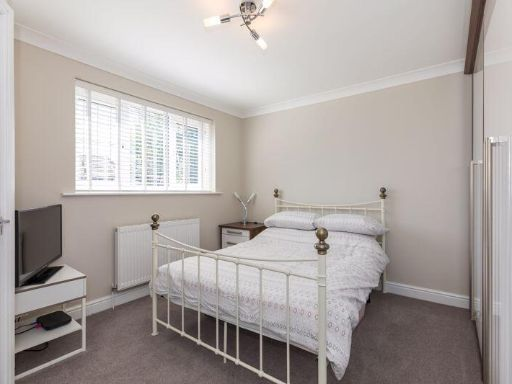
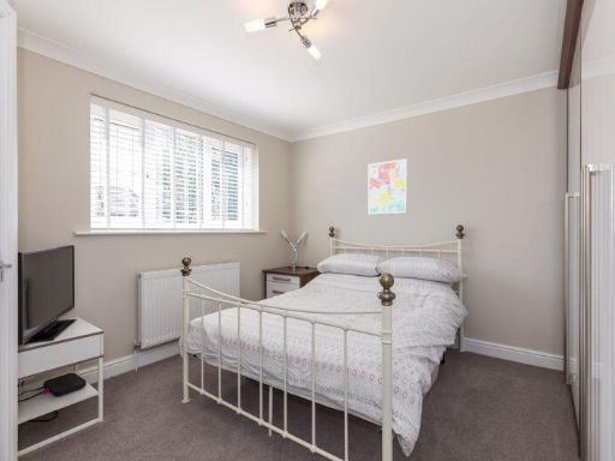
+ wall art (387, 187)
